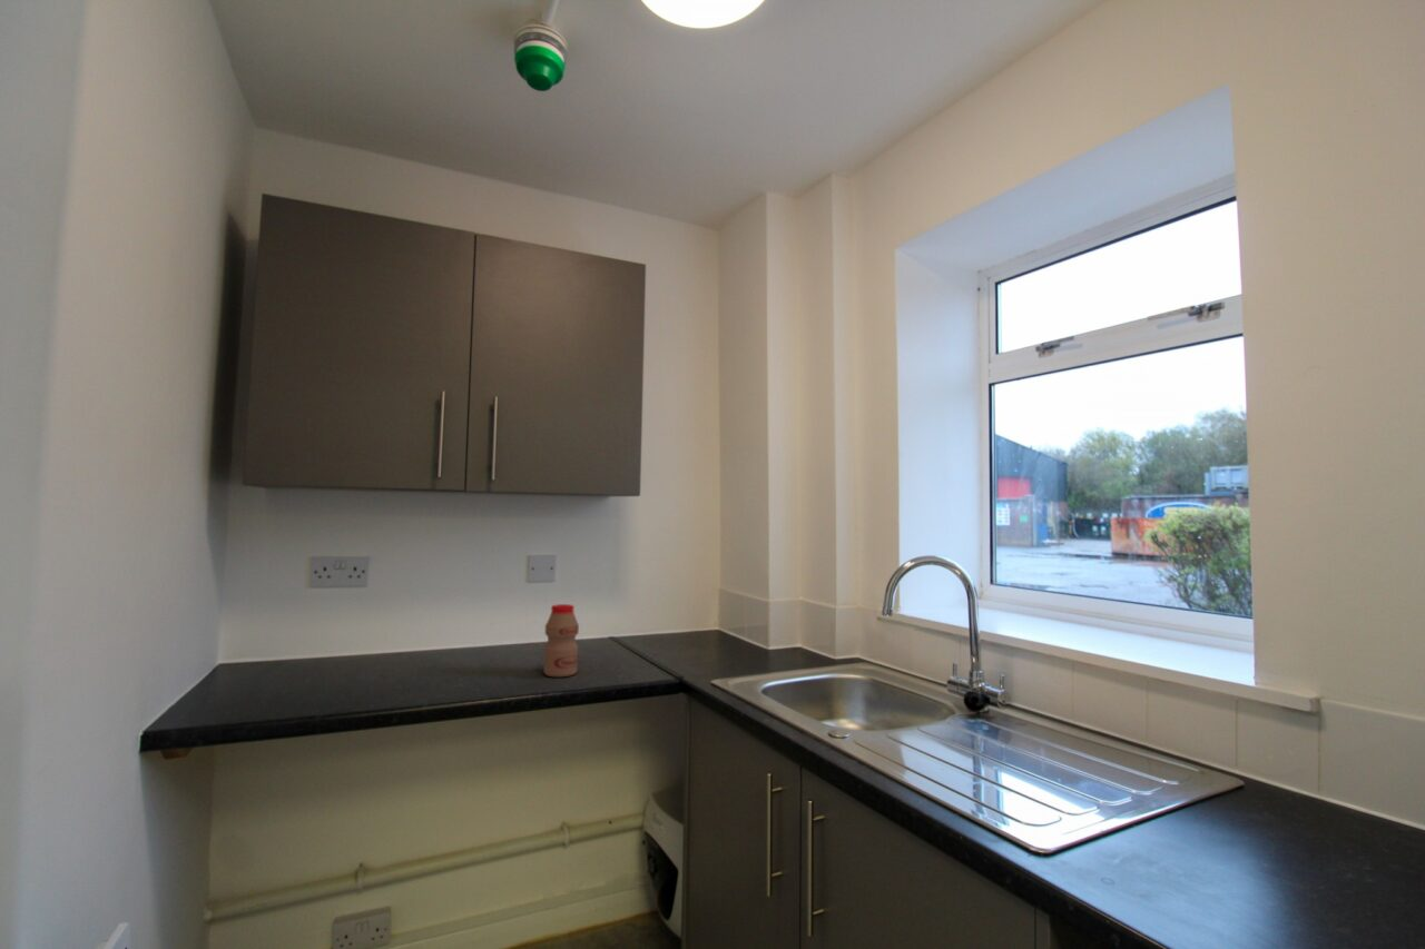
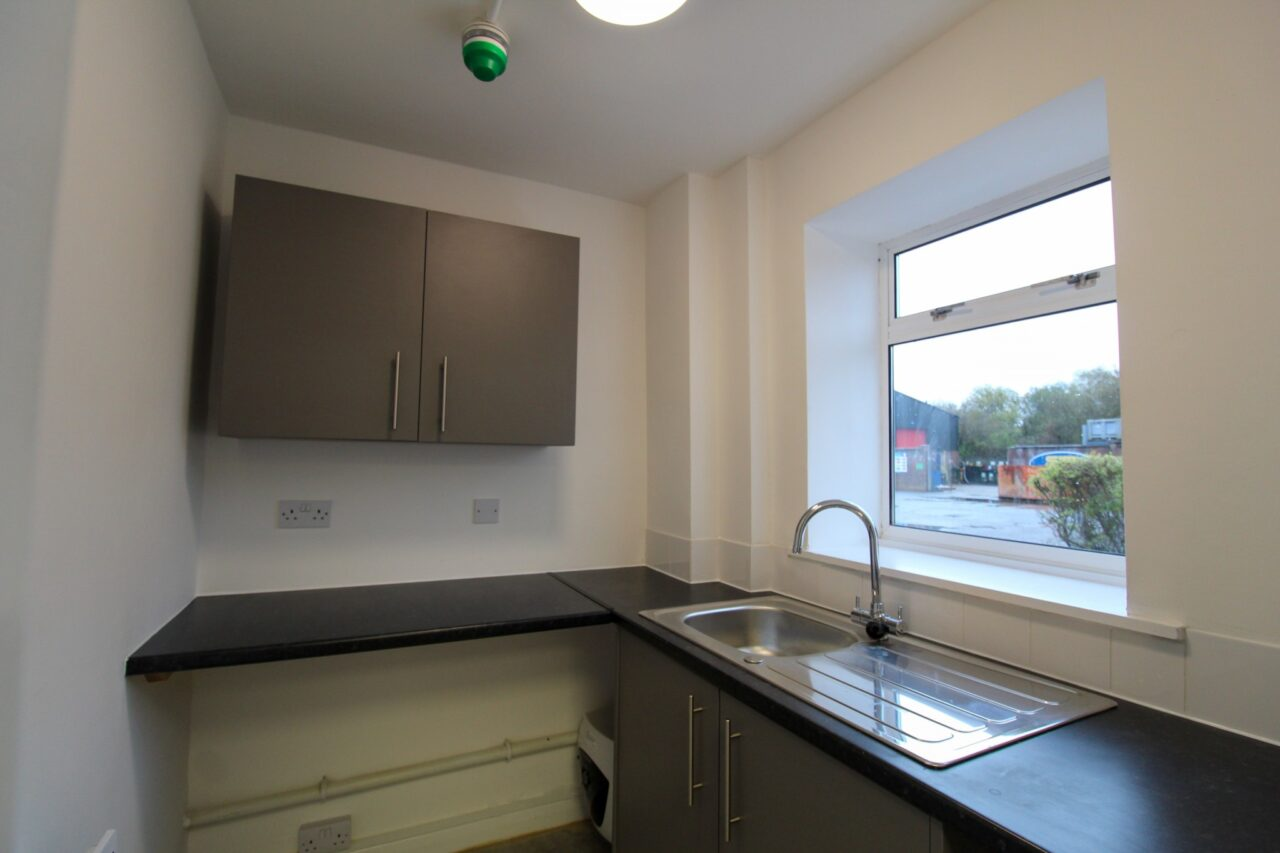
- bottle (561, 639)
